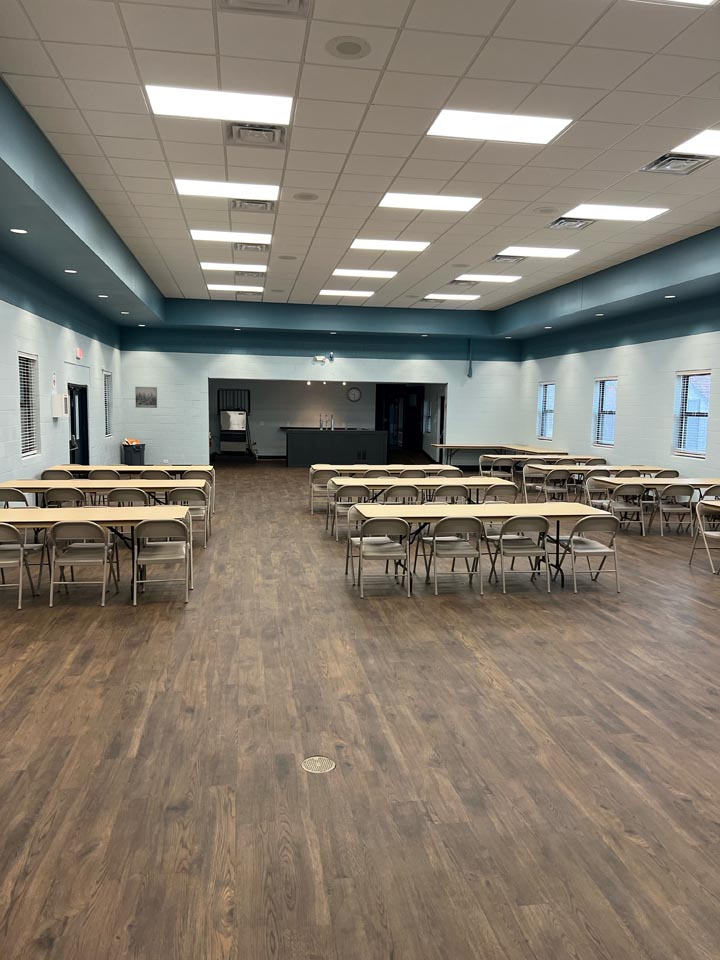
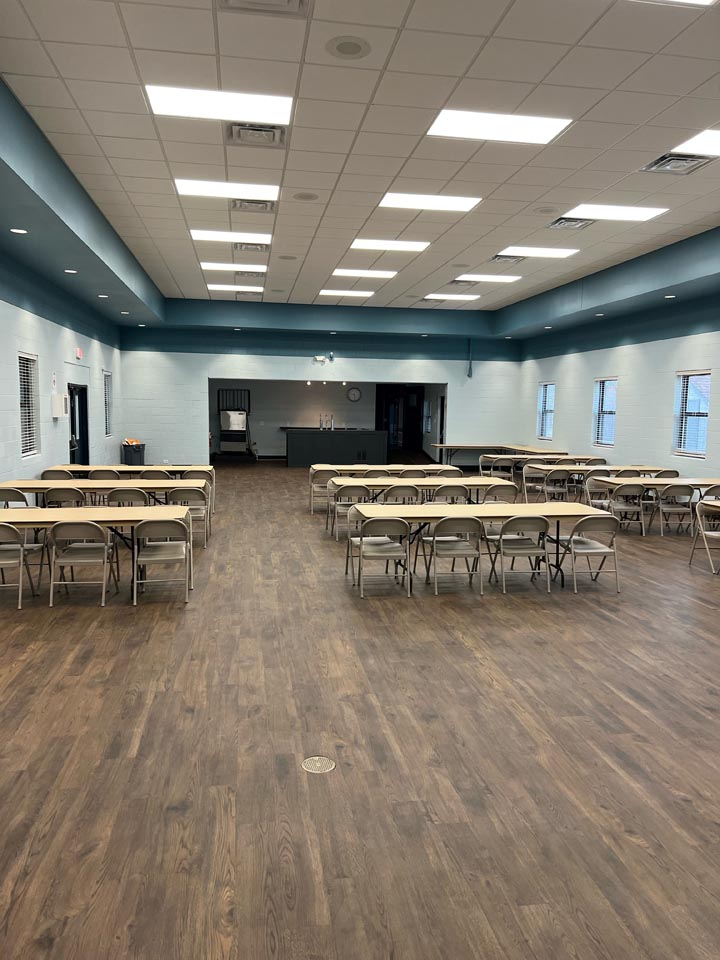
- wall art (146, 397)
